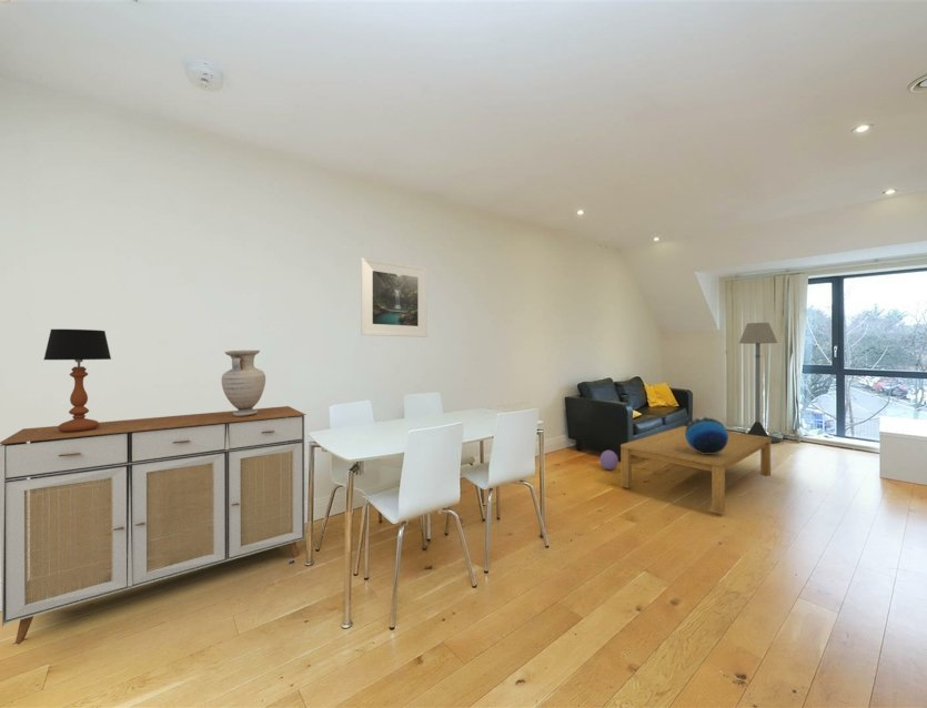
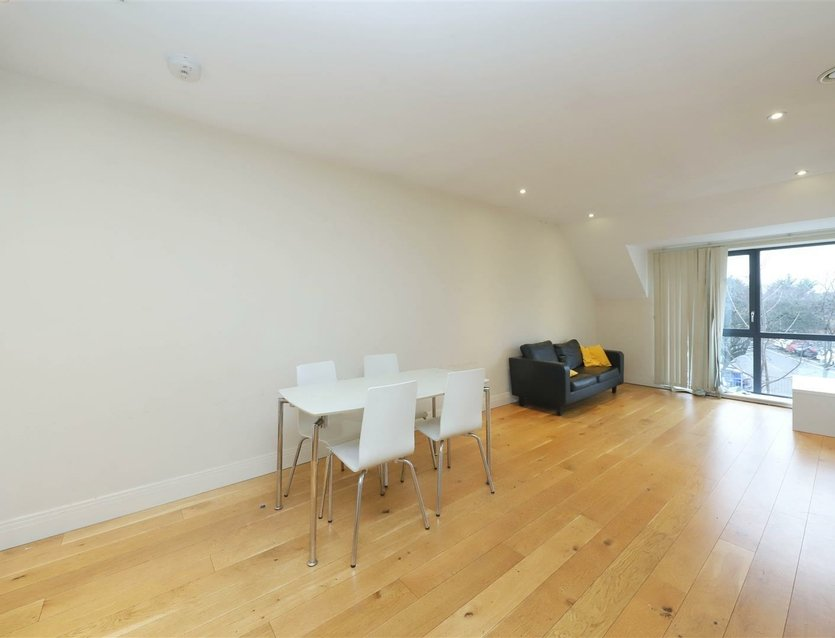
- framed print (395, 300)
- table lamp (79, 380)
- decorative sphere (706, 435)
- vase (243, 382)
- sideboard (179, 498)
- ball (608, 459)
- floor lamp (757, 381)
- coffee table (698, 461)
